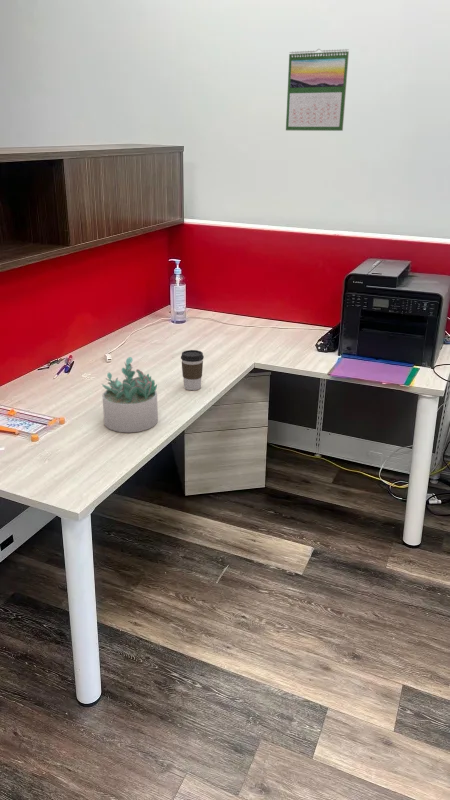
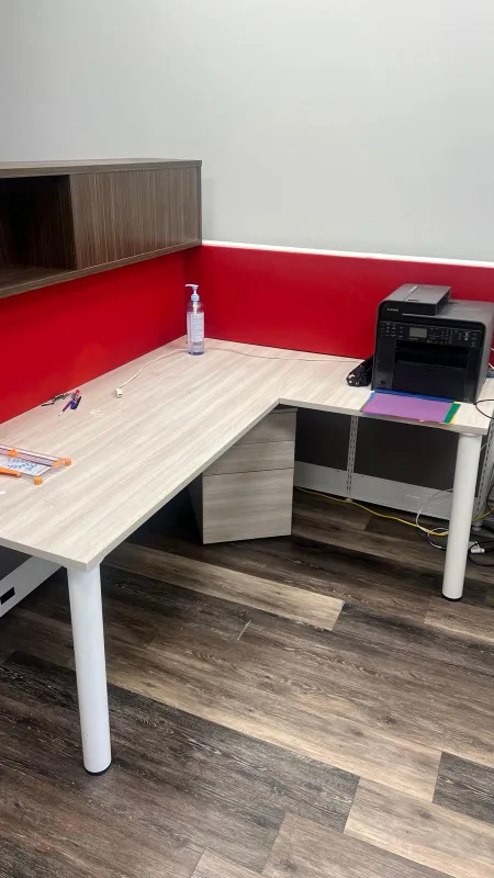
- succulent plant (128, 389)
- coffee cup (192, 370)
- calendar (316, 90)
